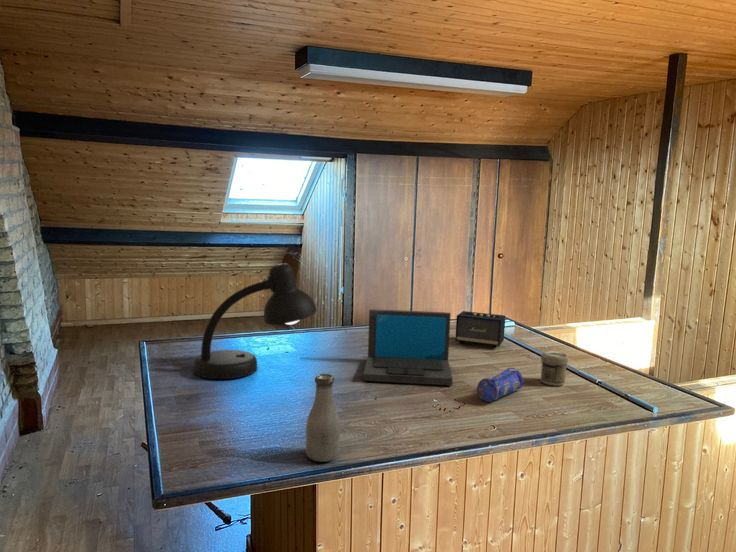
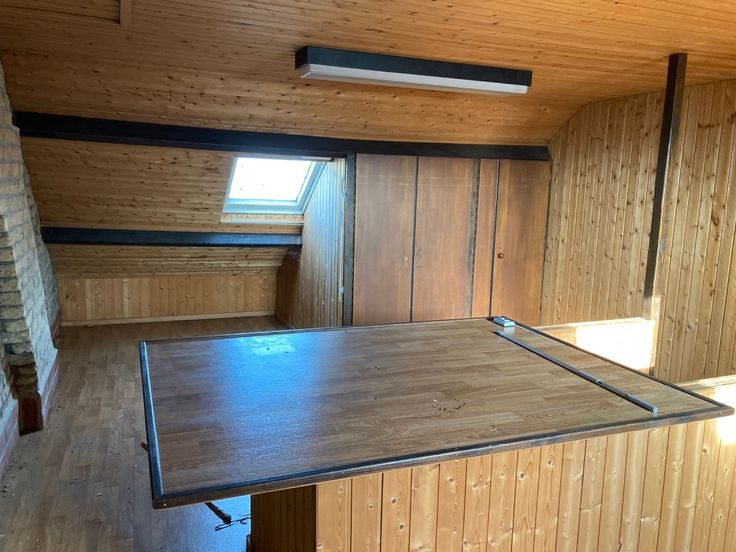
- jar (553, 368)
- bottle (323, 416)
- desk lamp (264, 316)
- speaker (480, 328)
- pencil case (501, 383)
- laptop (408, 345)
